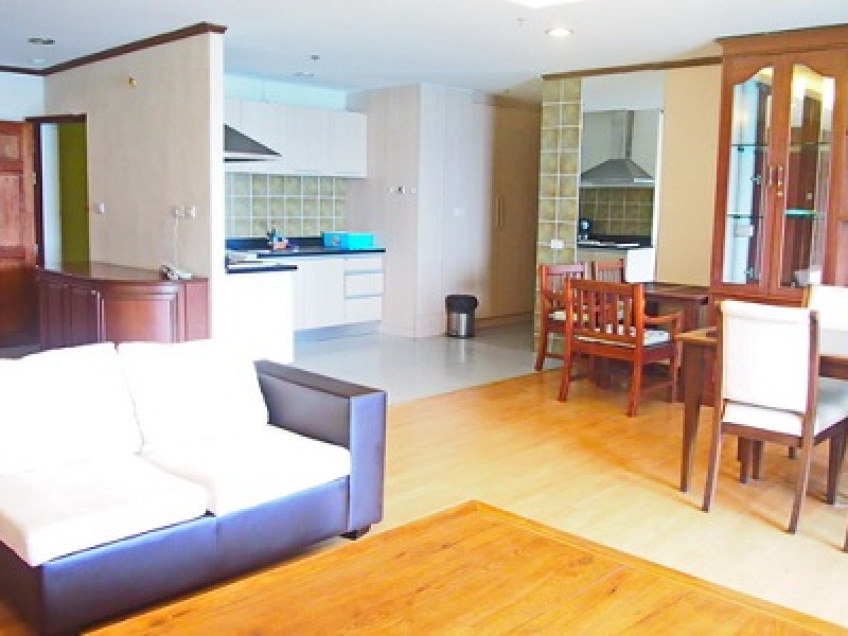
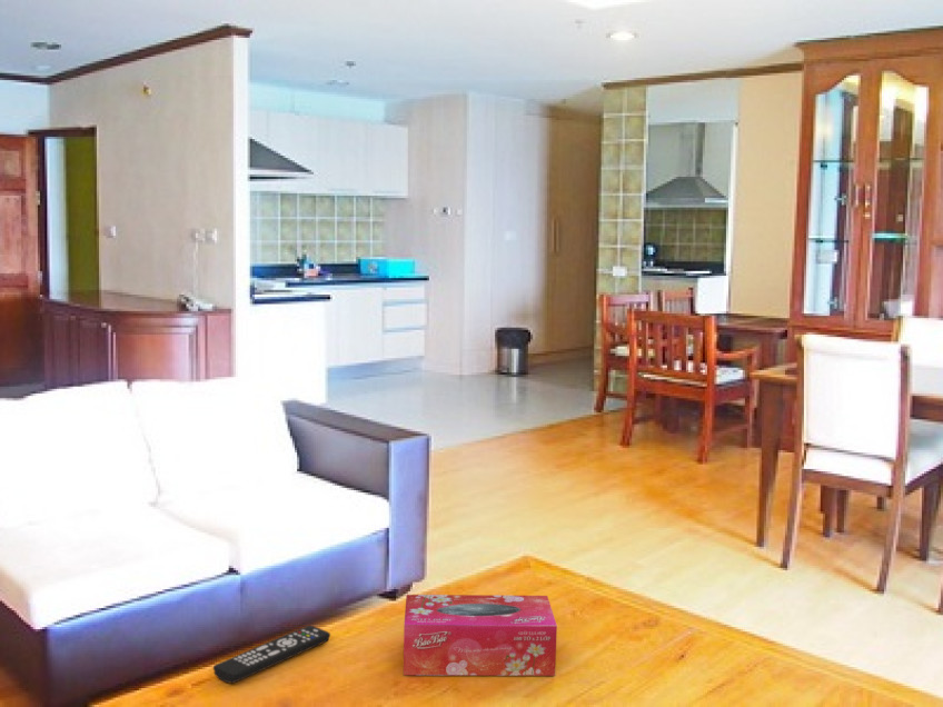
+ tissue box (478, 634)
+ remote control (274, 653)
